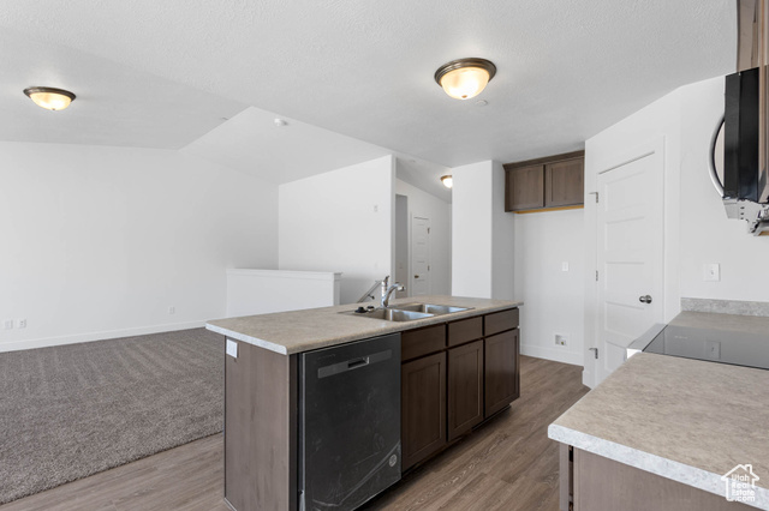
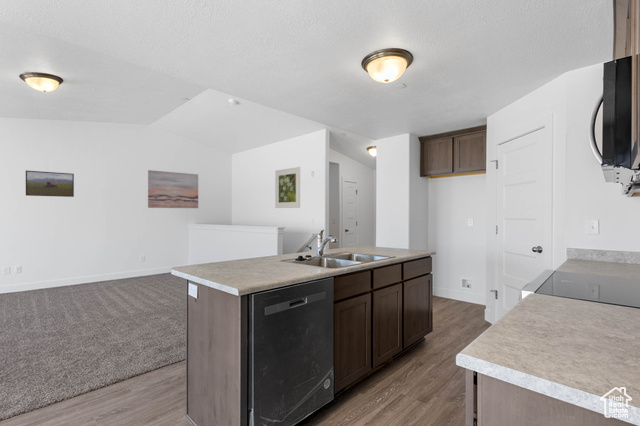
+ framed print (50, 184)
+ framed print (287, 188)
+ wall art (174, 190)
